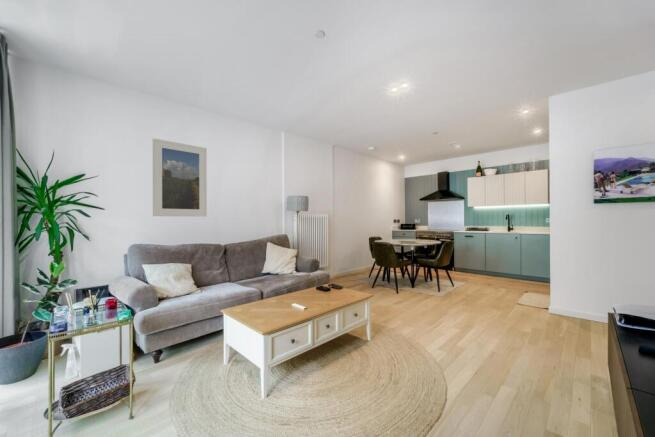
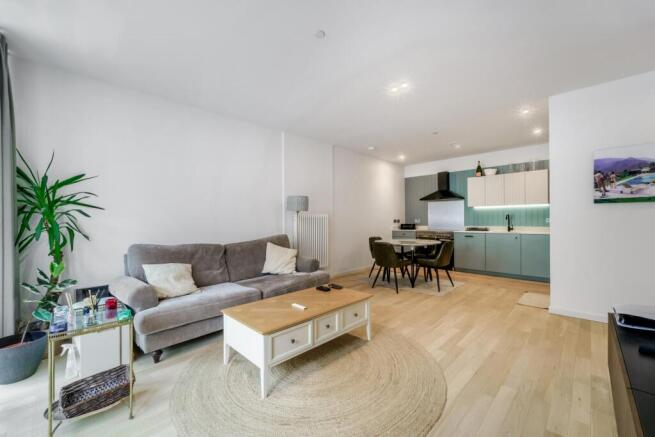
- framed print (181, 180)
